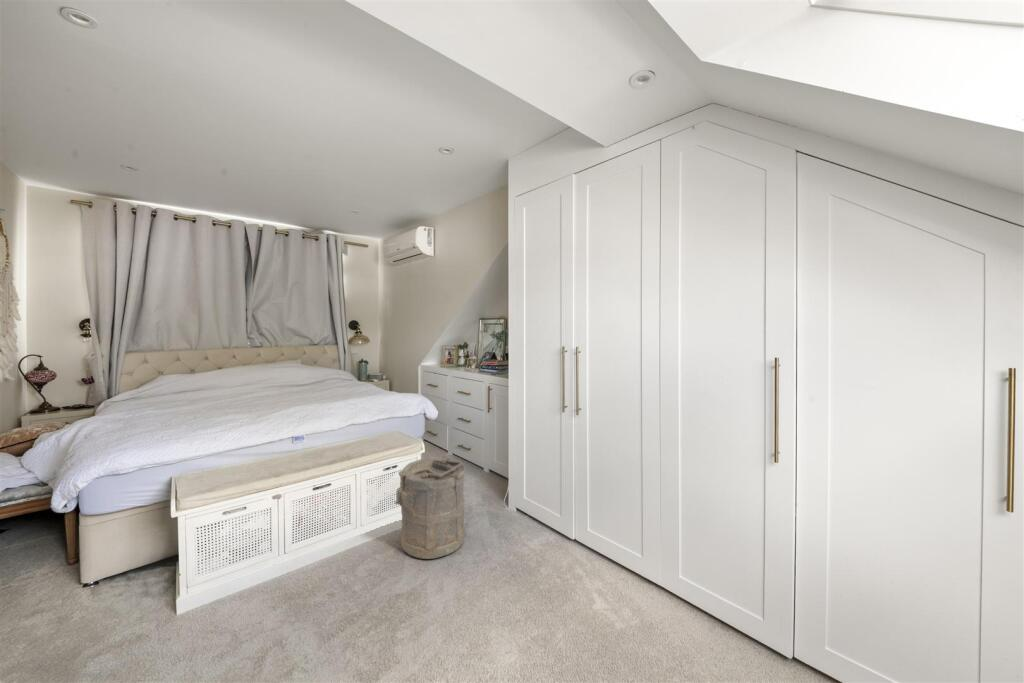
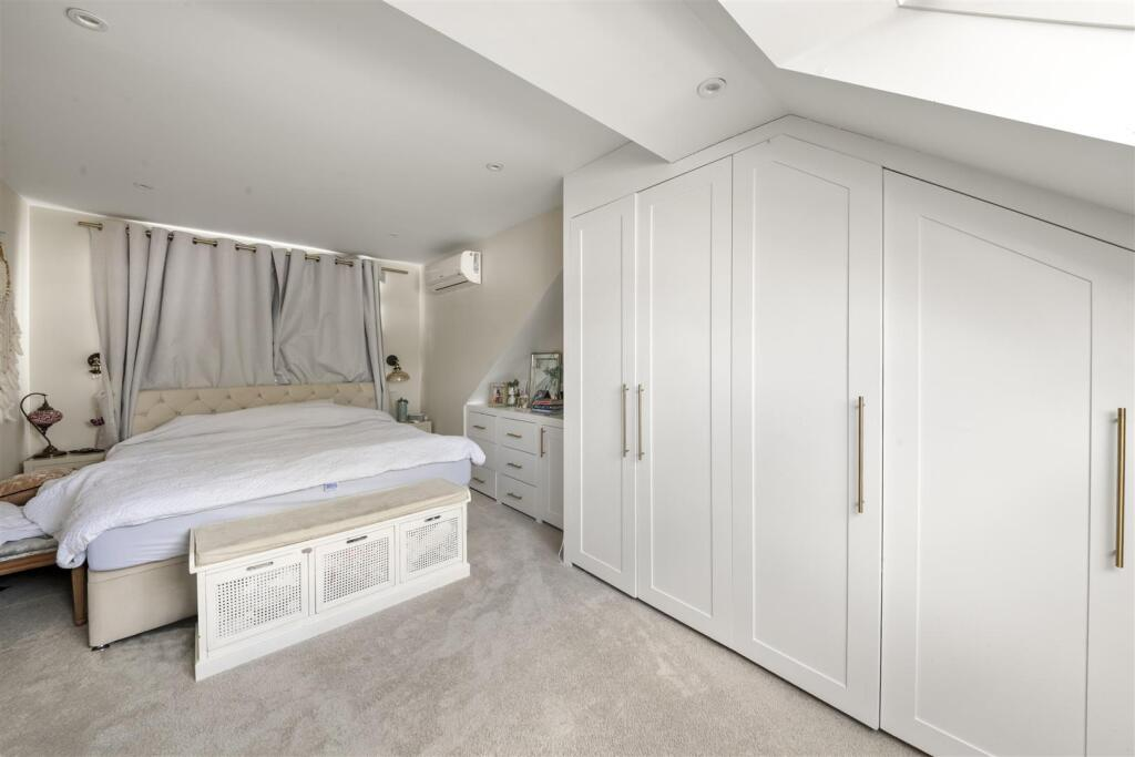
- laundry hamper (429, 501)
